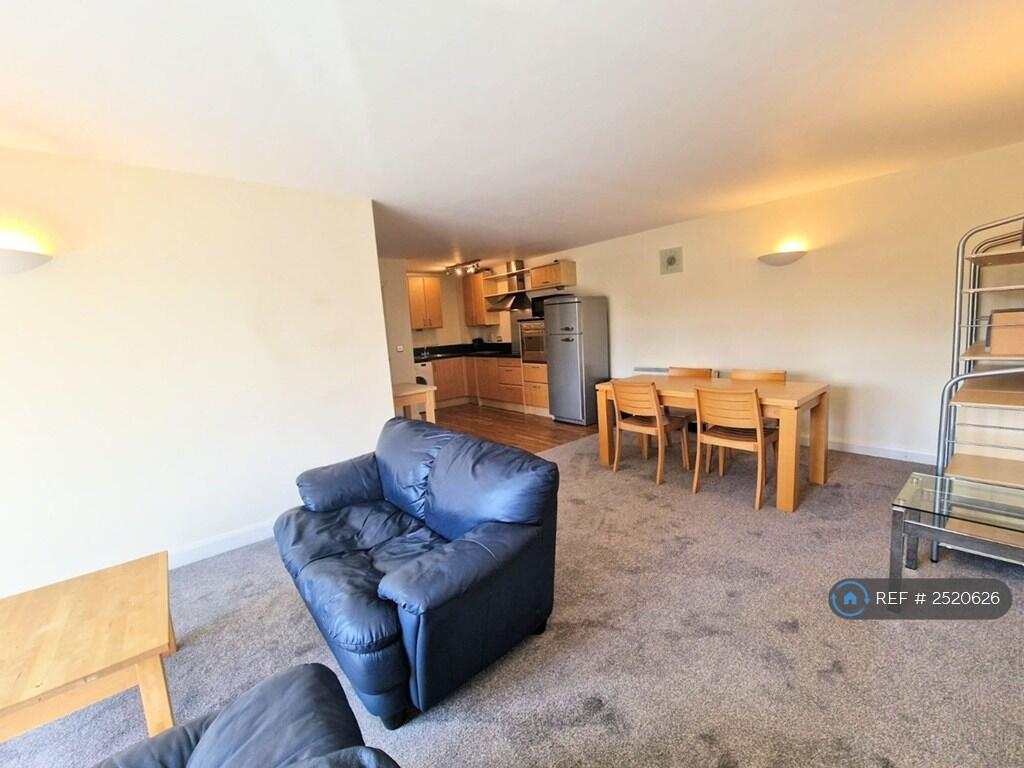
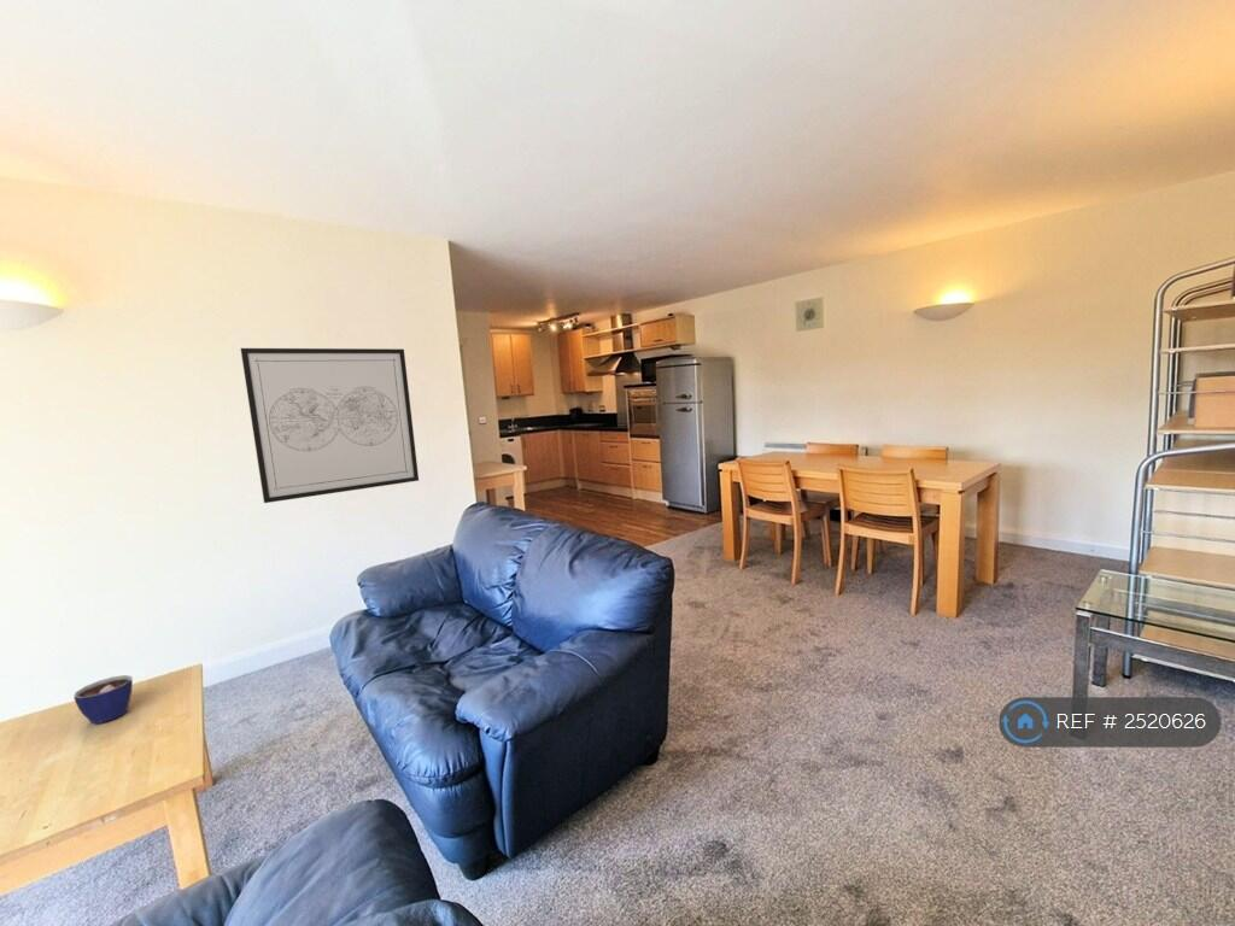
+ cup (106, 697)
+ wall art (338, 421)
